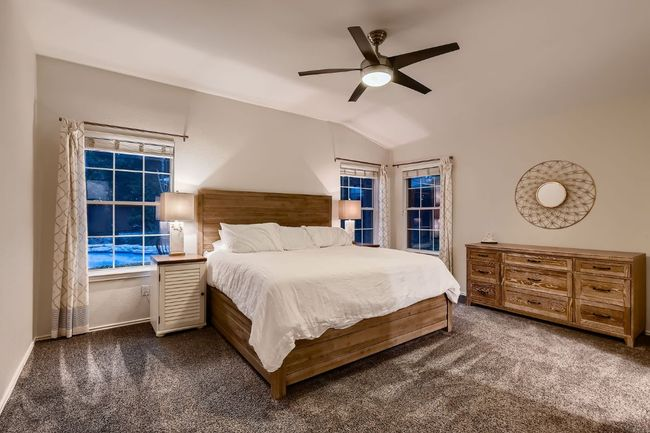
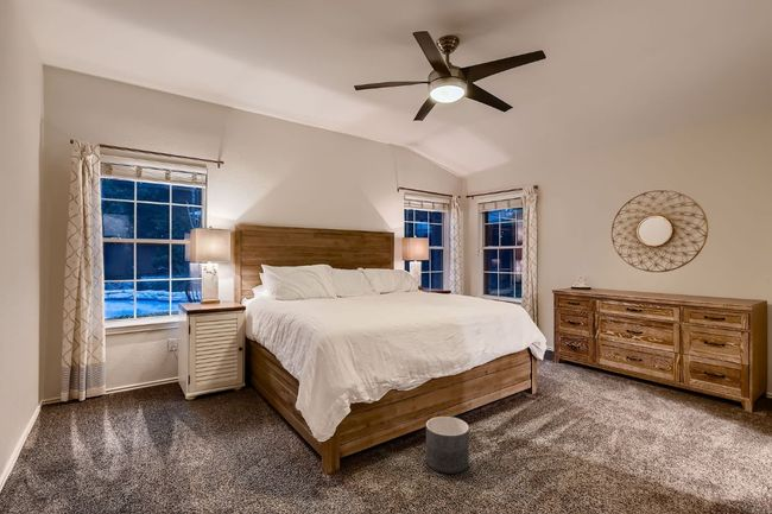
+ planter (447, 443)
